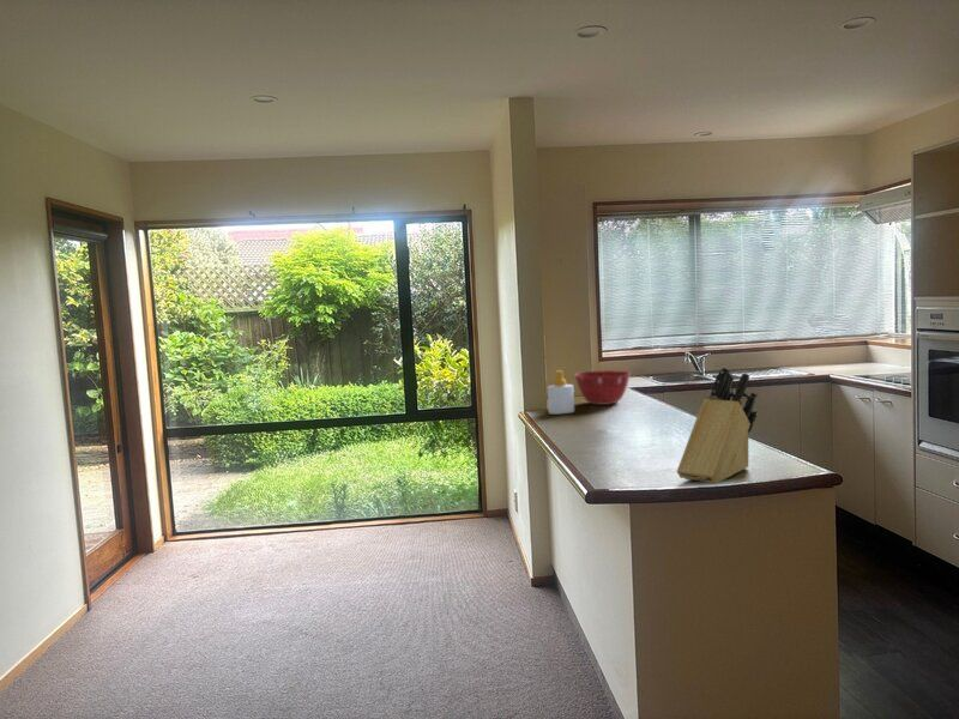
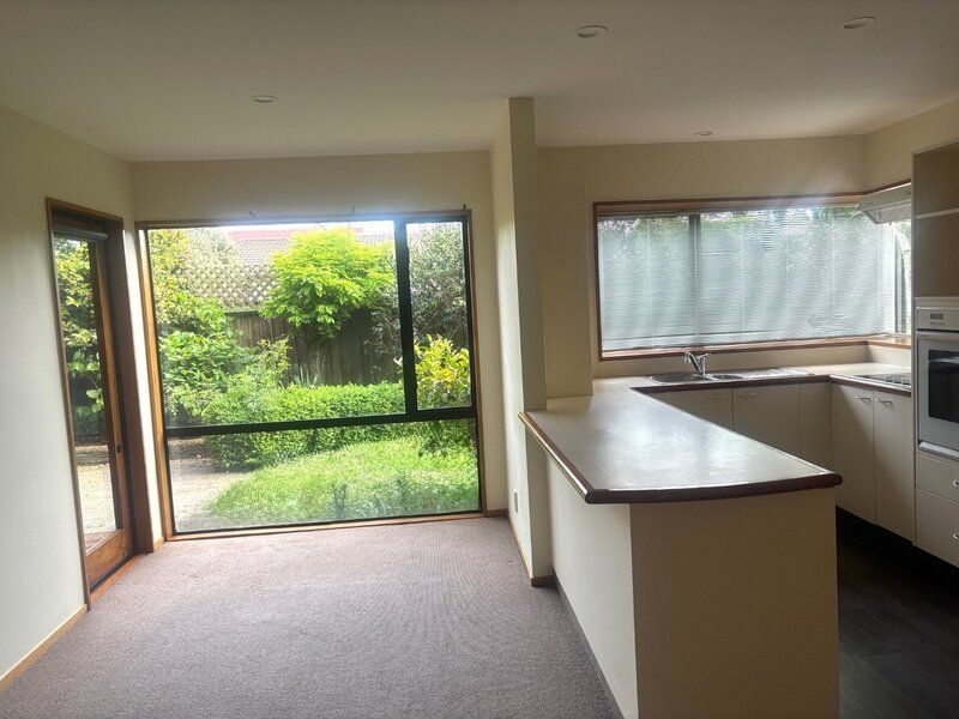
- mixing bowl (602, 387)
- soap bottle (560, 392)
- knife block (719, 421)
